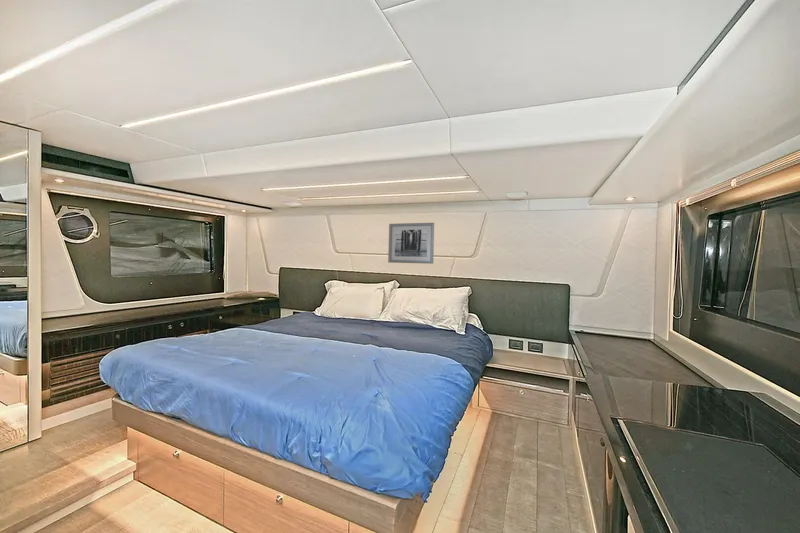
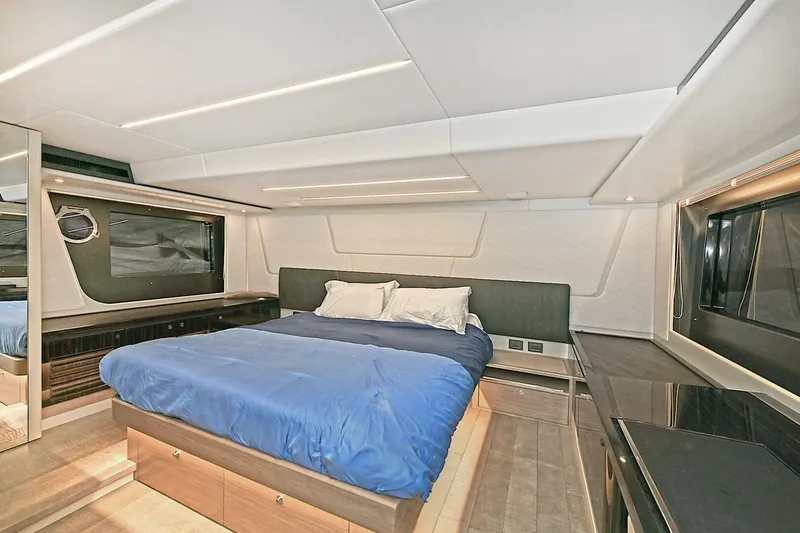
- wall art (410, 243)
